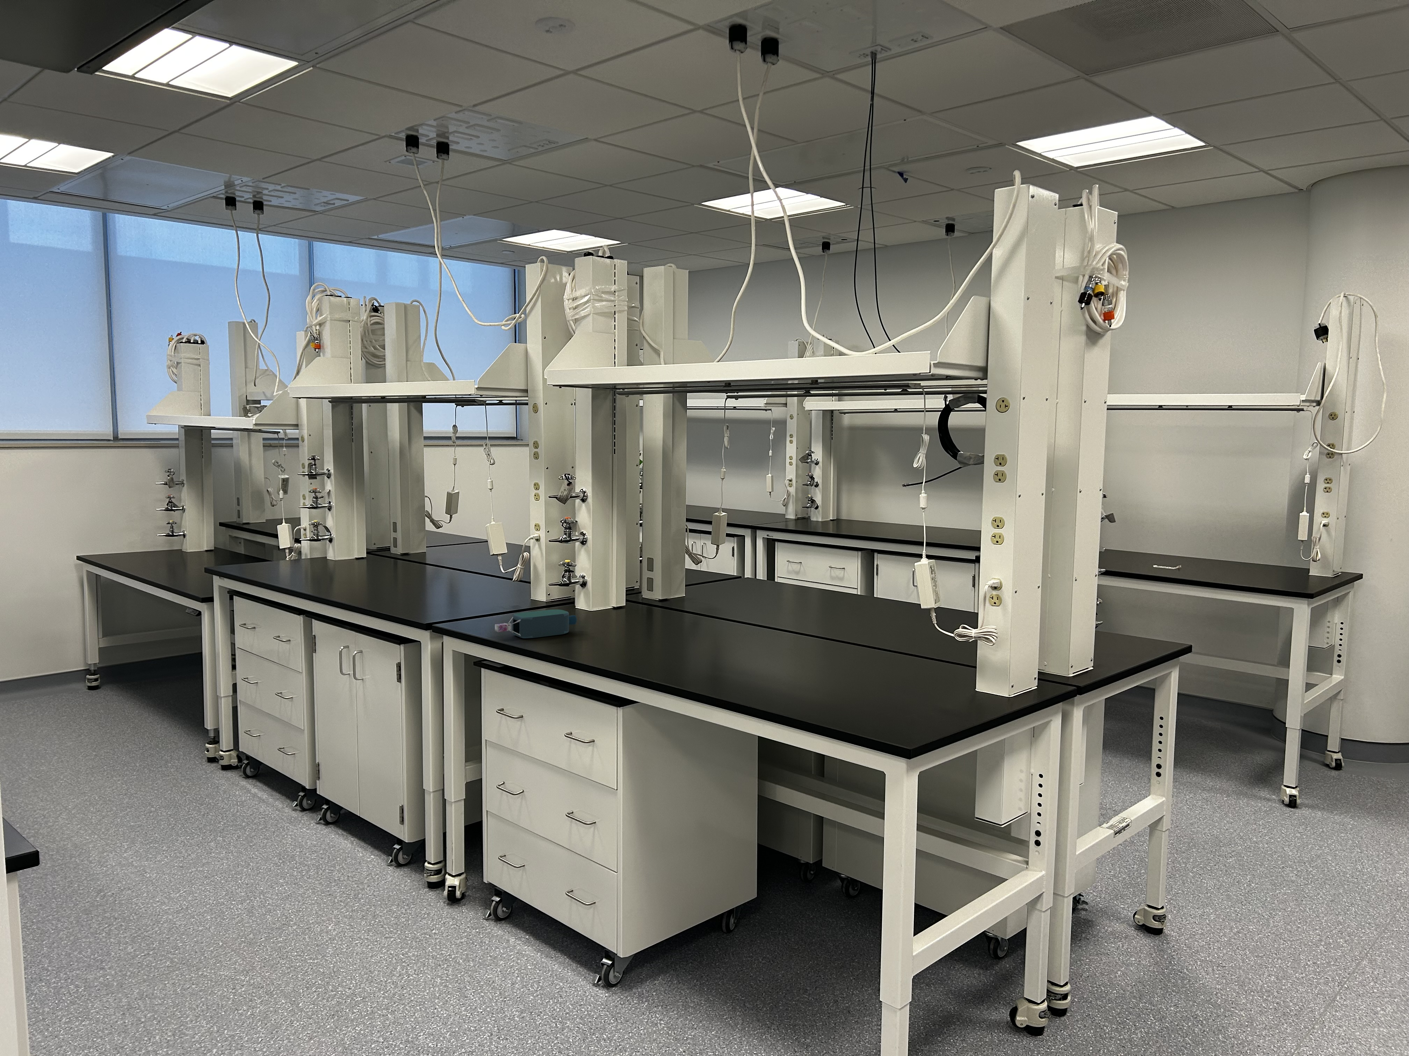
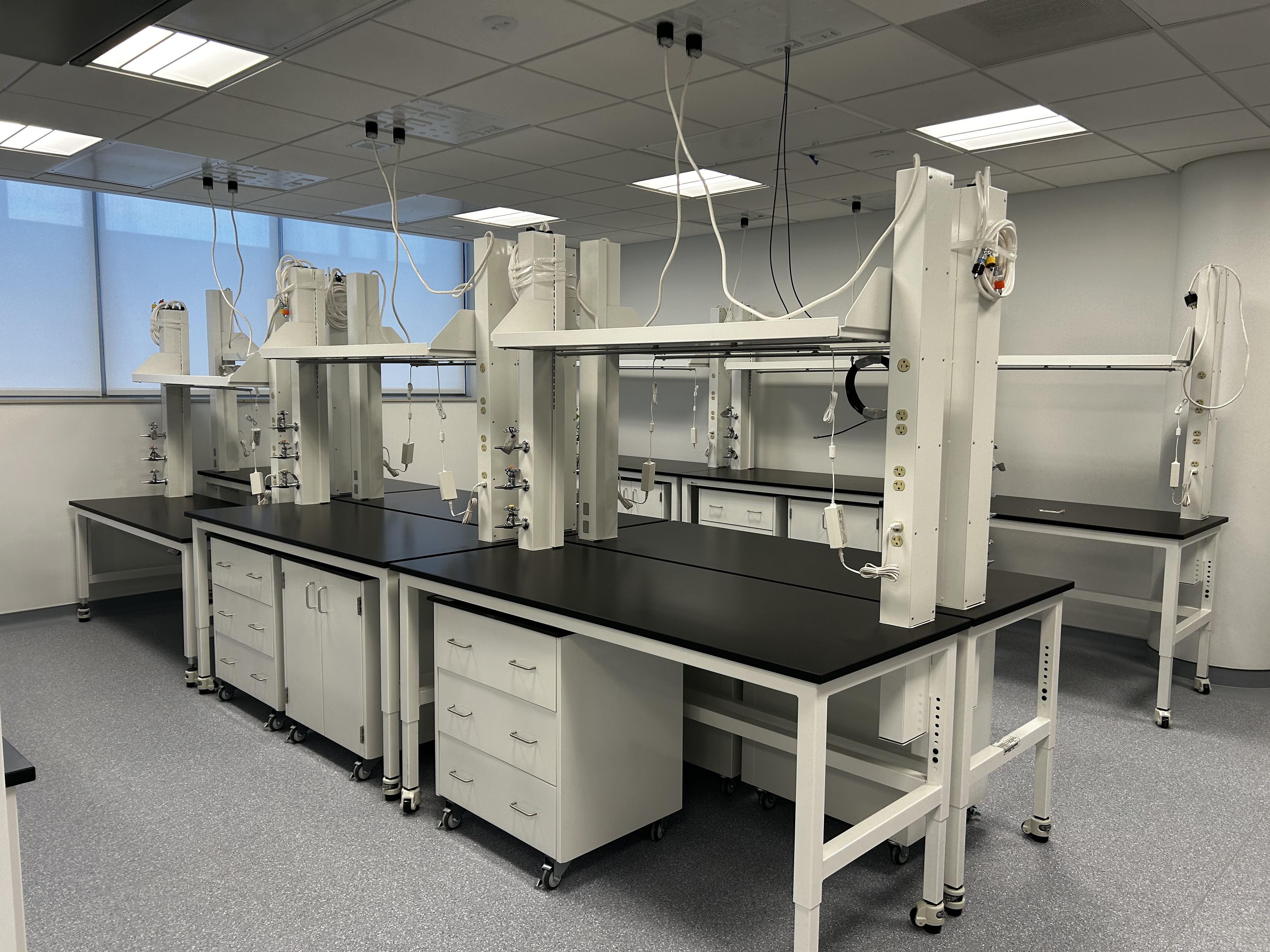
- bottle (537, 625)
